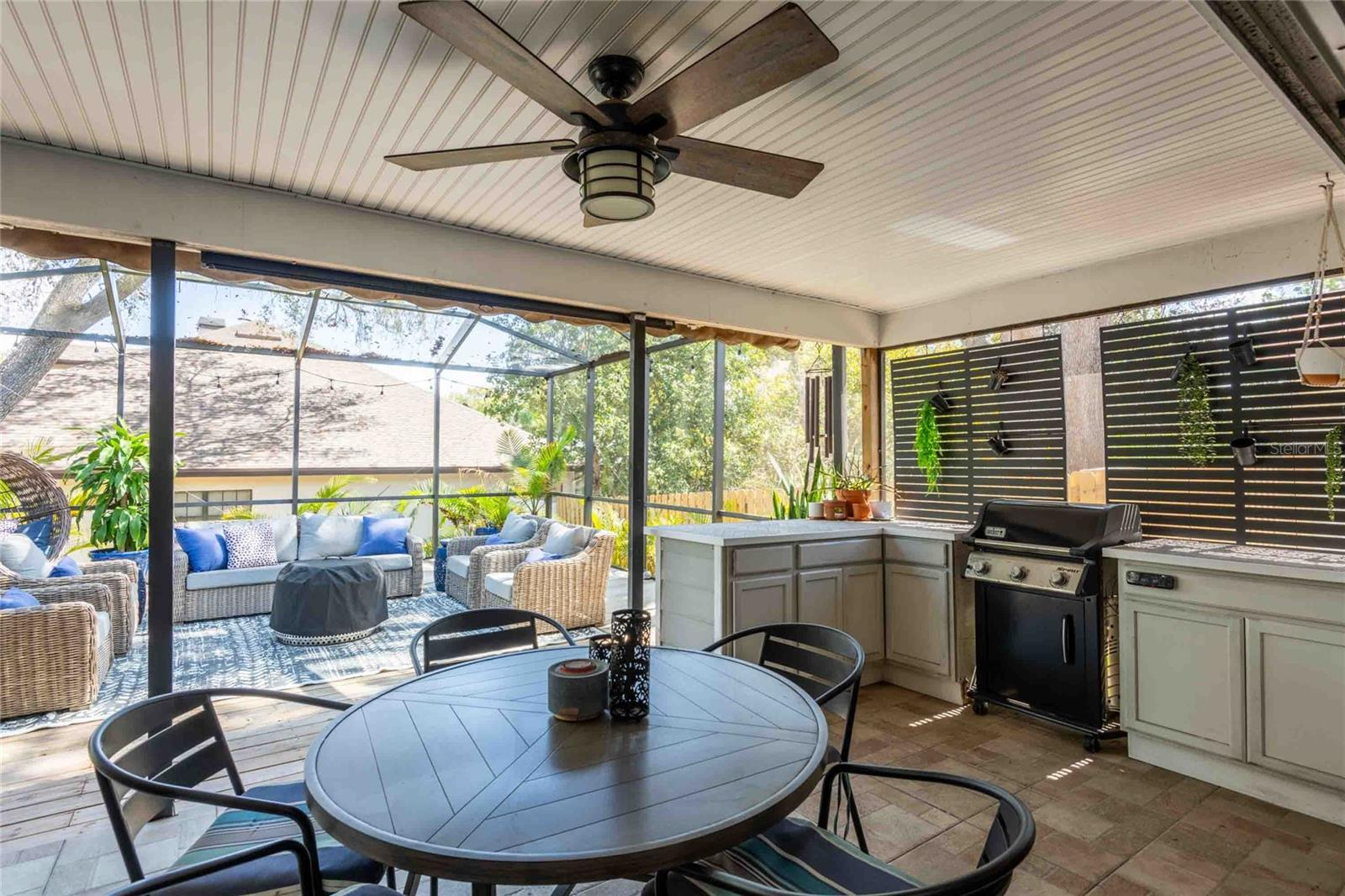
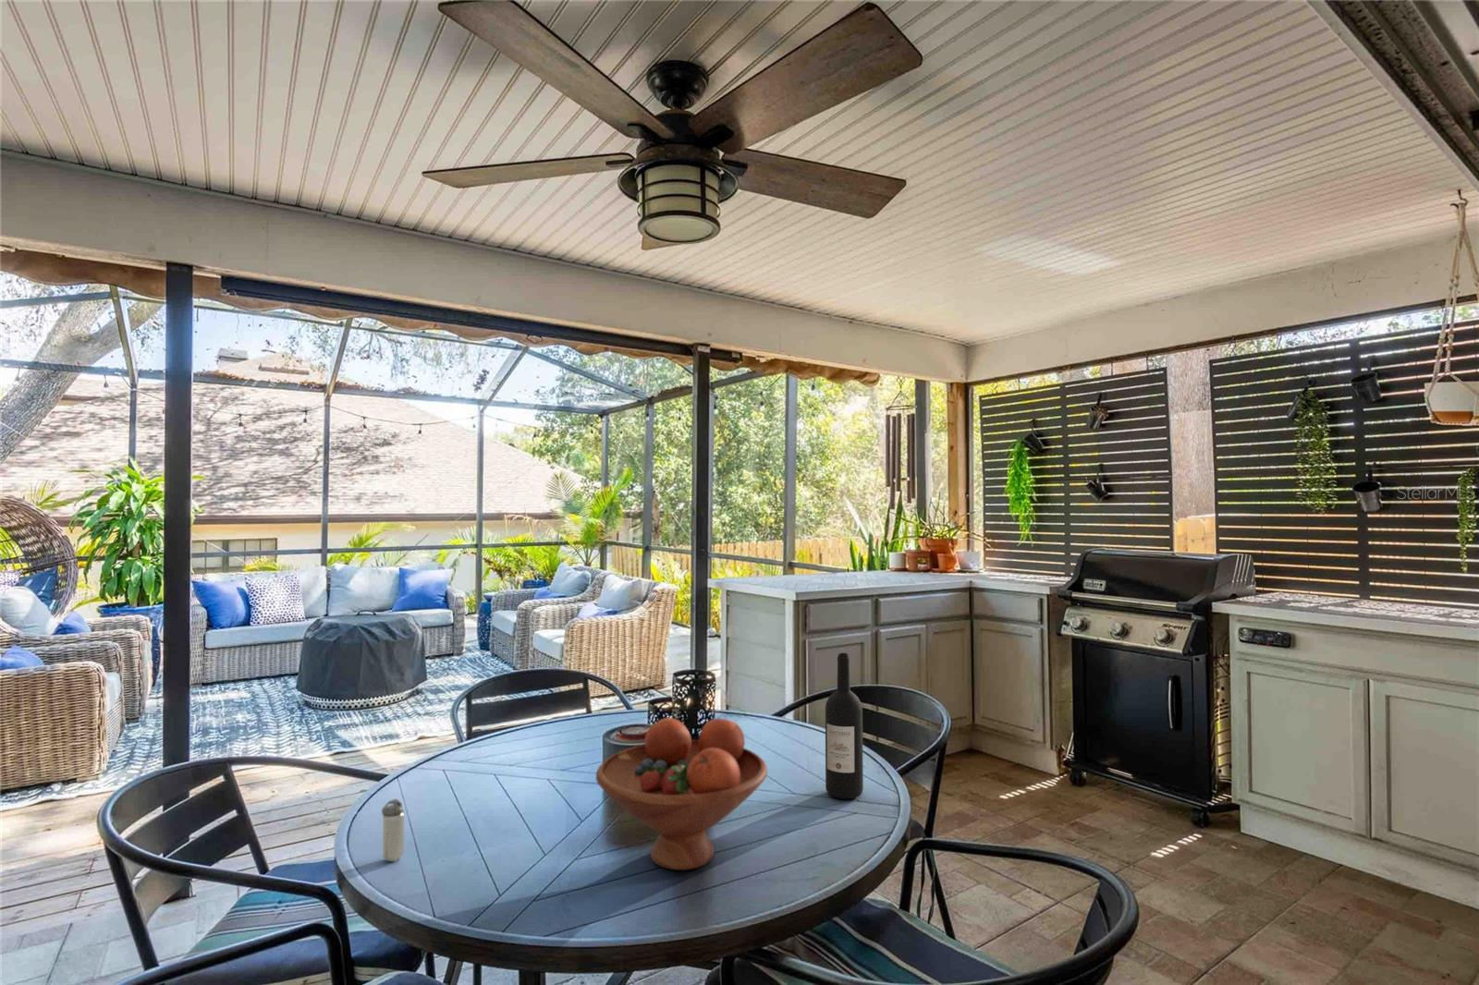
+ fruit bowl (682, 794)
+ shaker (393, 829)
+ wine bottle (843, 723)
